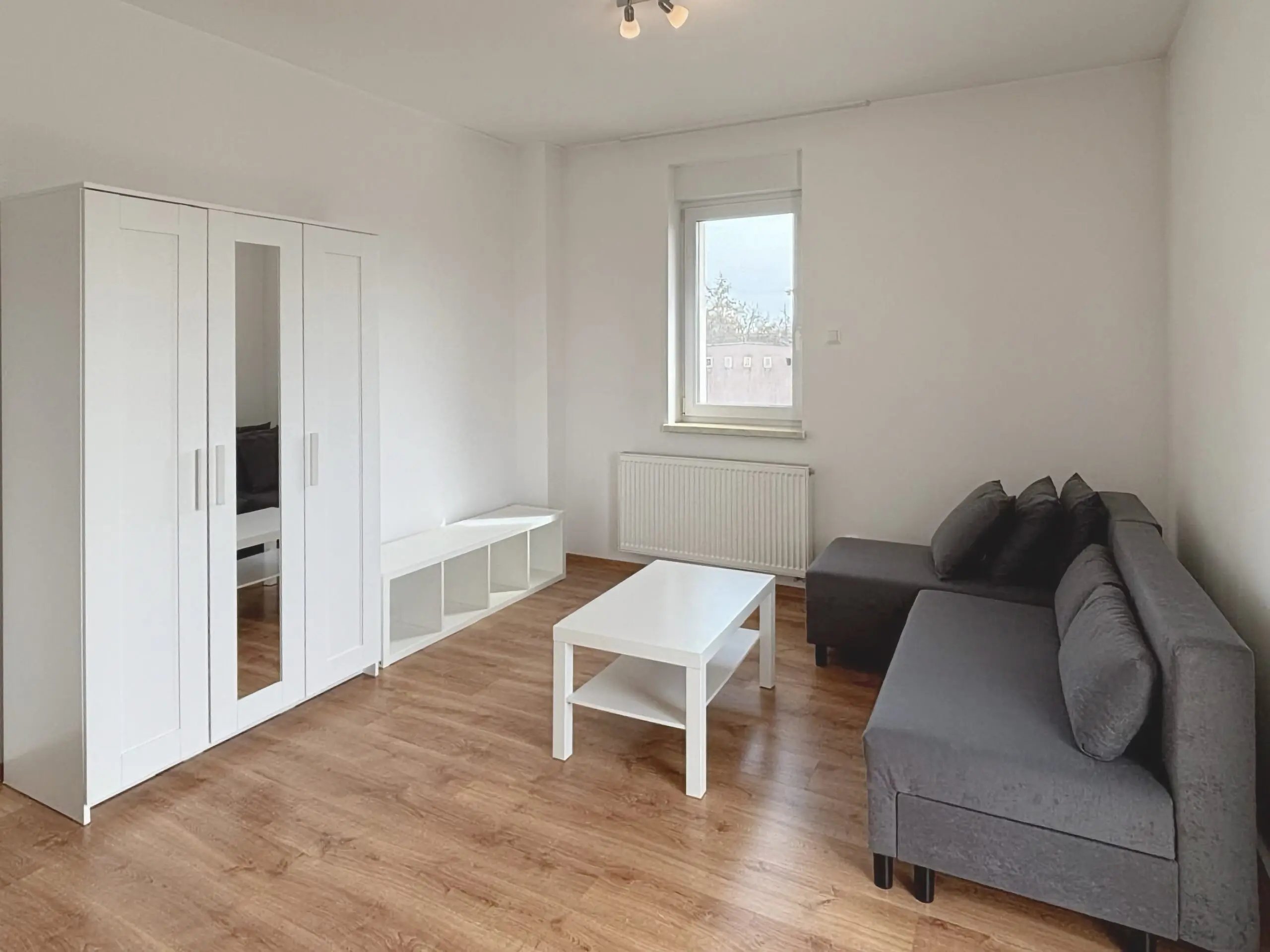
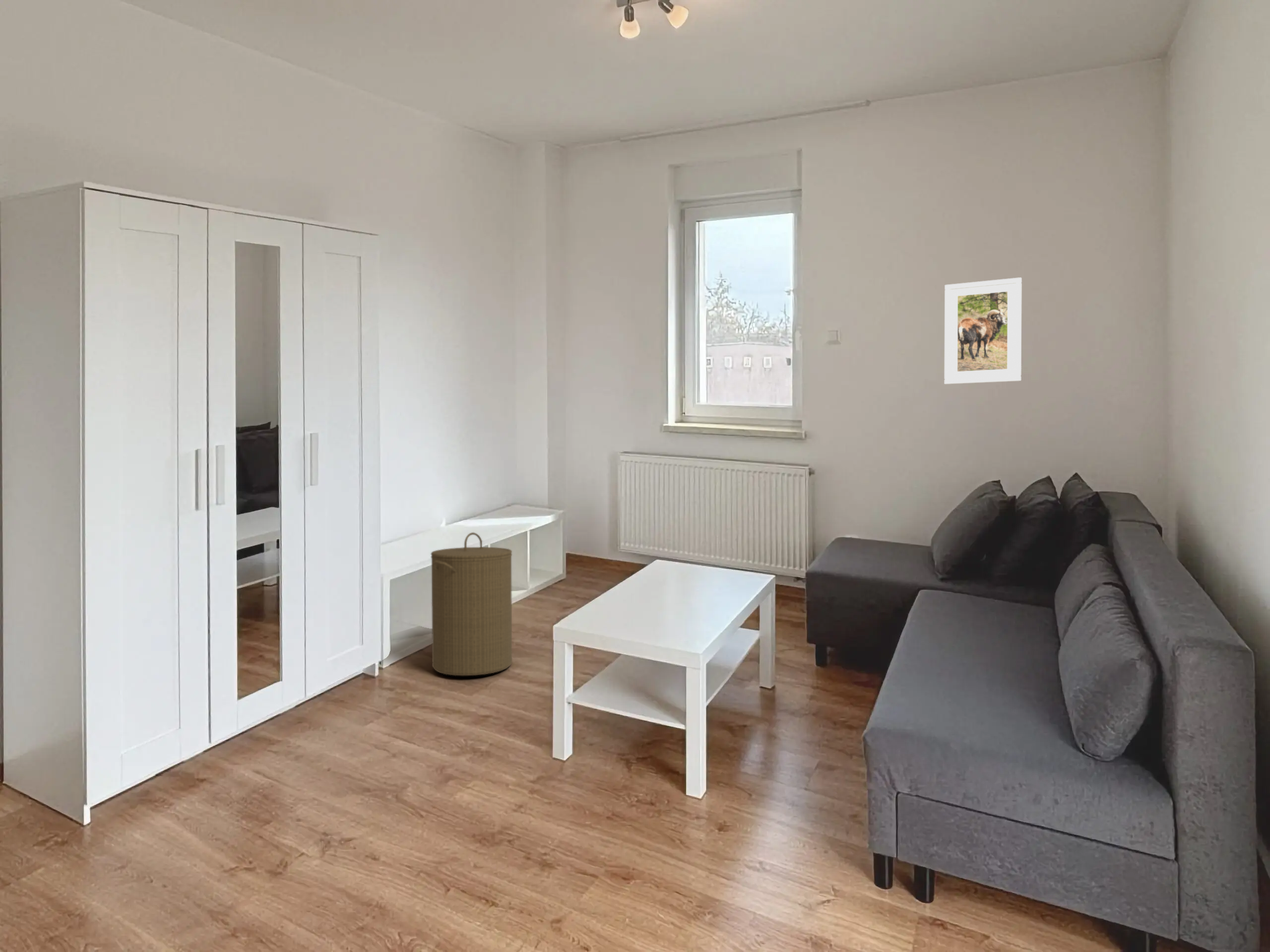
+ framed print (982, 332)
+ laundry hamper (472, 599)
